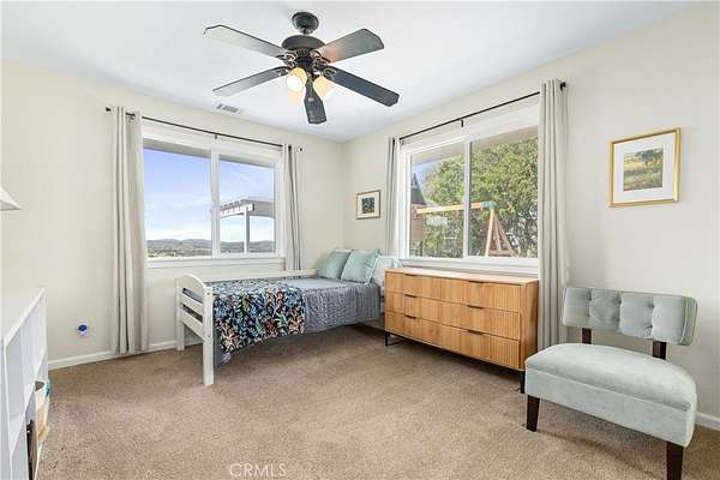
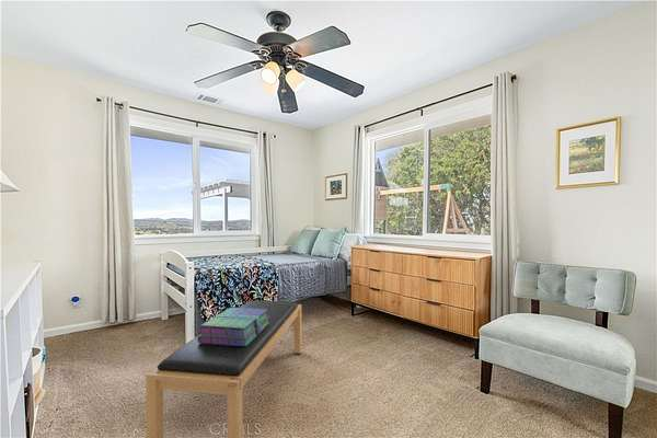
+ stack of books (235, 324)
+ bench (245, 355)
